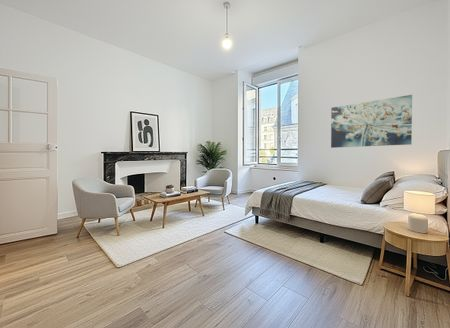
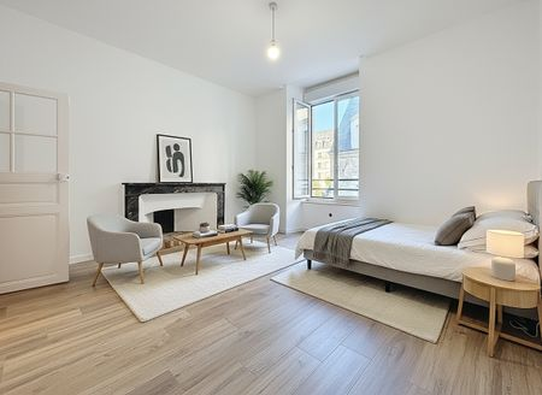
- wall art (367, 124)
